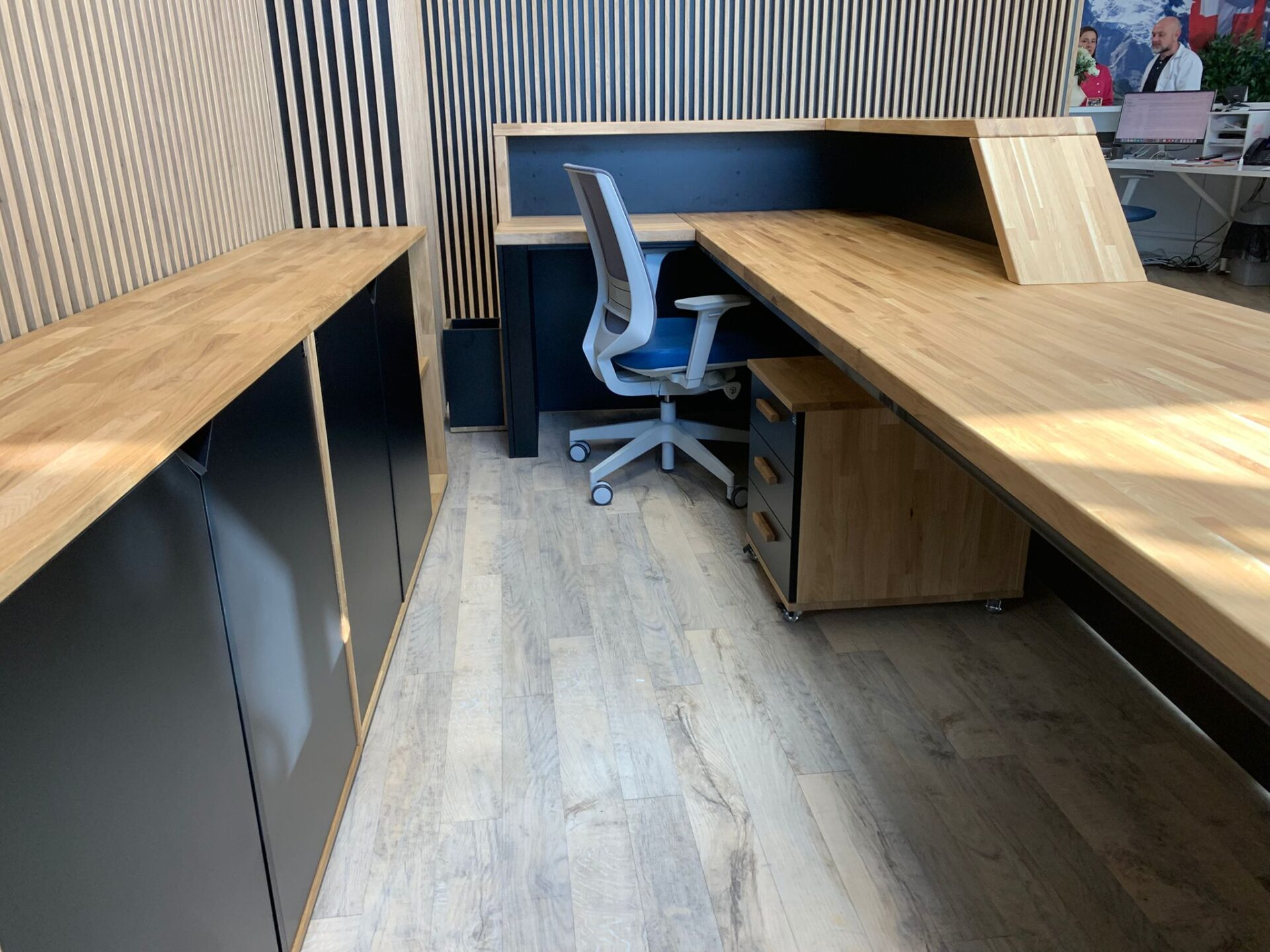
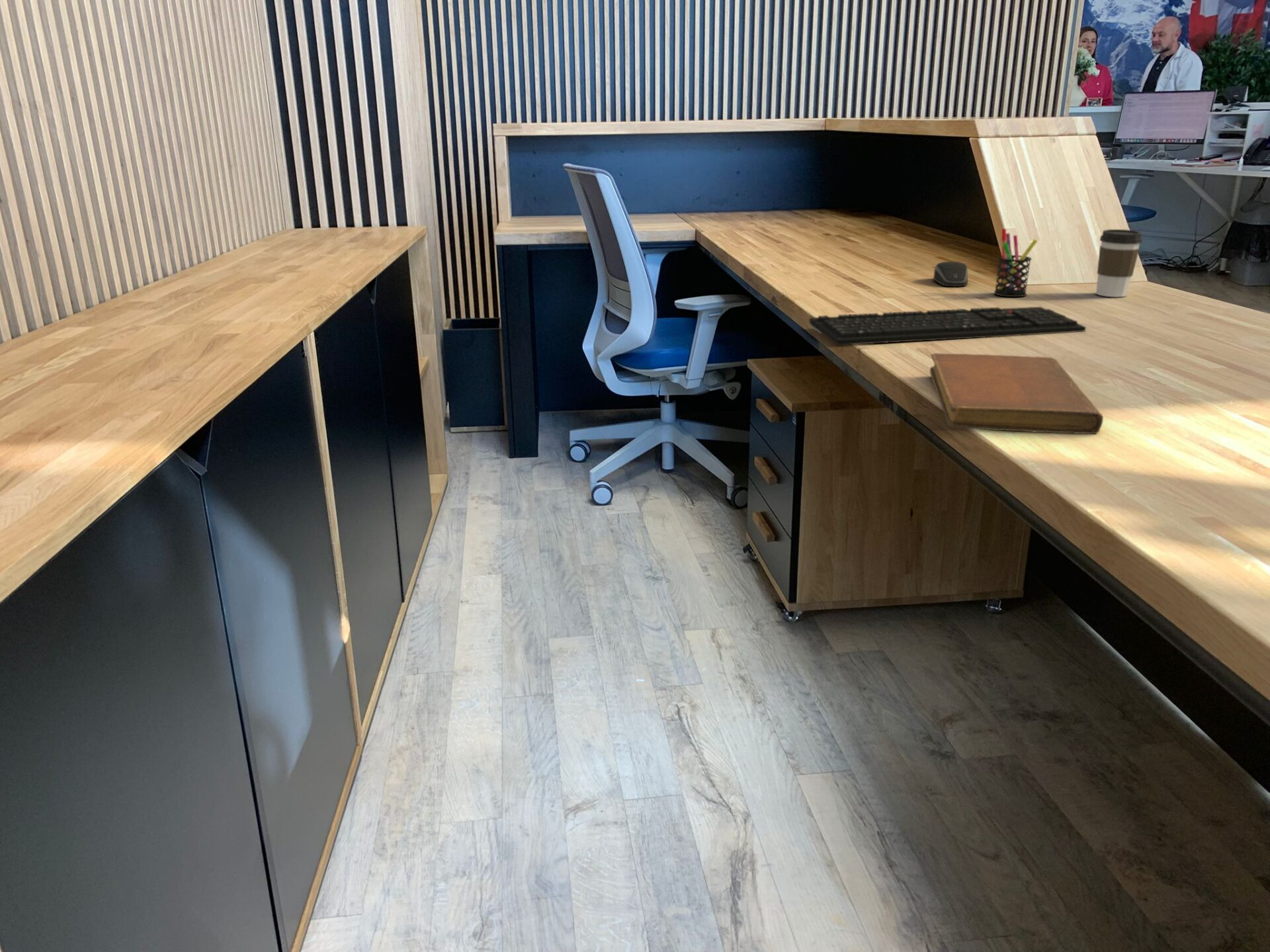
+ notebook (1007, 389)
+ pen holder (1011, 262)
+ keyboard (944, 323)
+ computer mouse (952, 272)
+ coffee cup (1117, 263)
